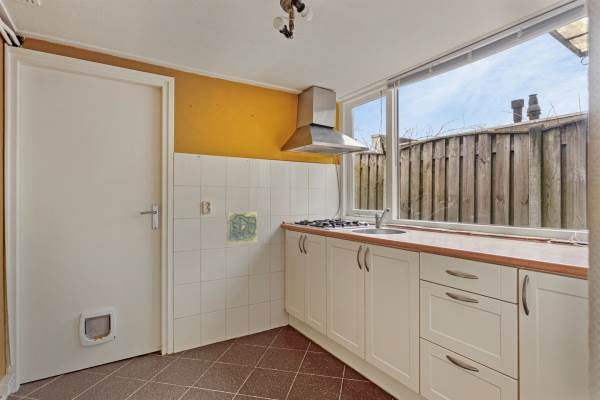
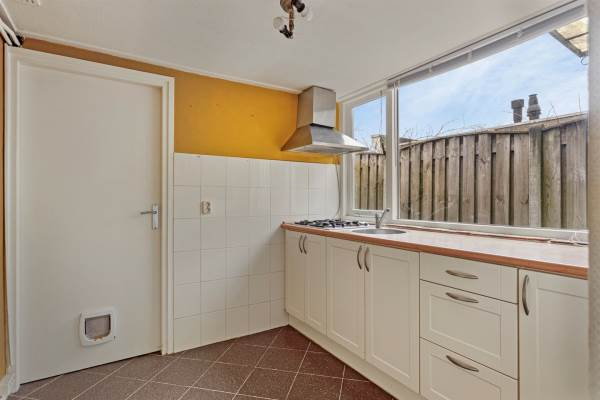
- decorative tile (242, 227)
